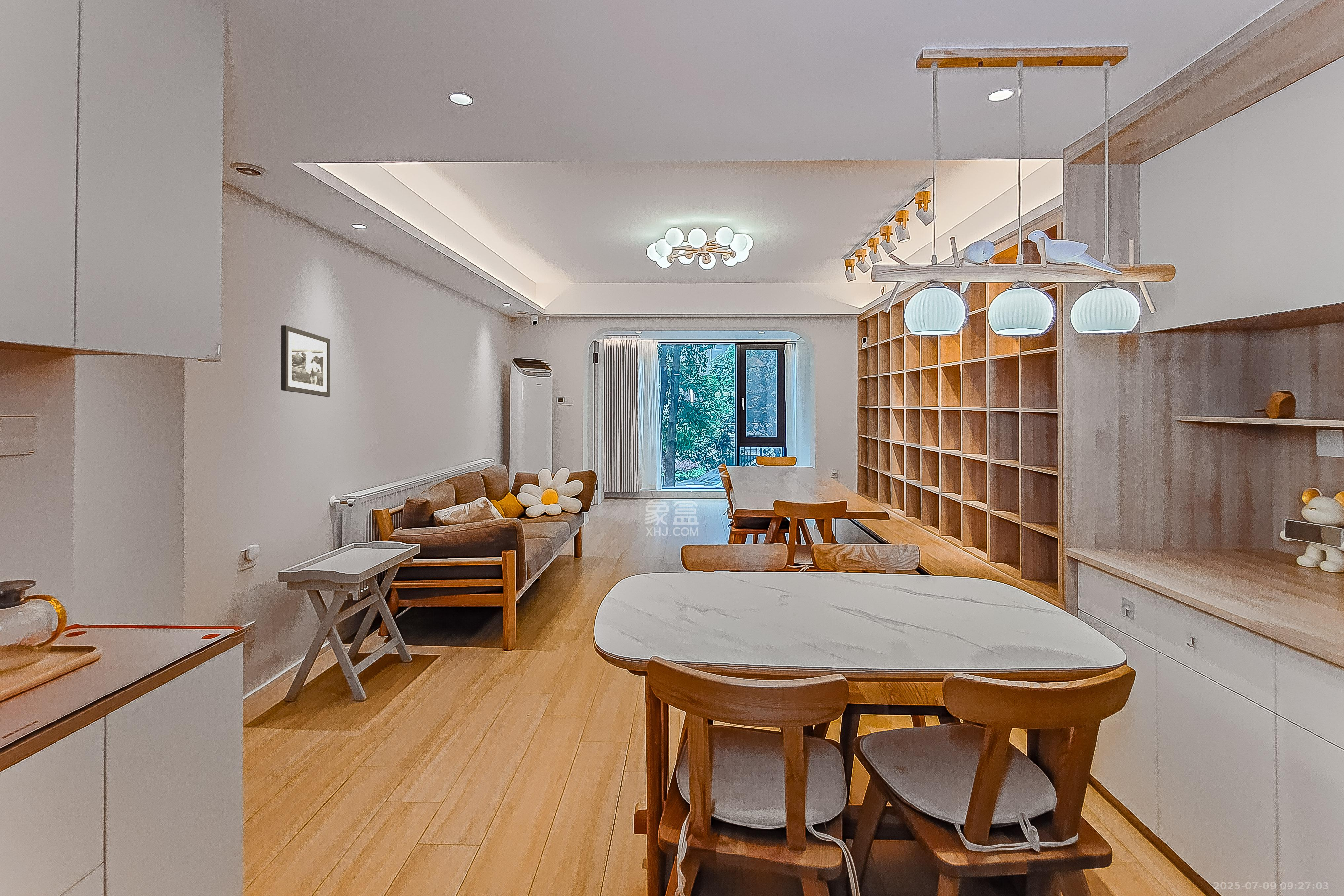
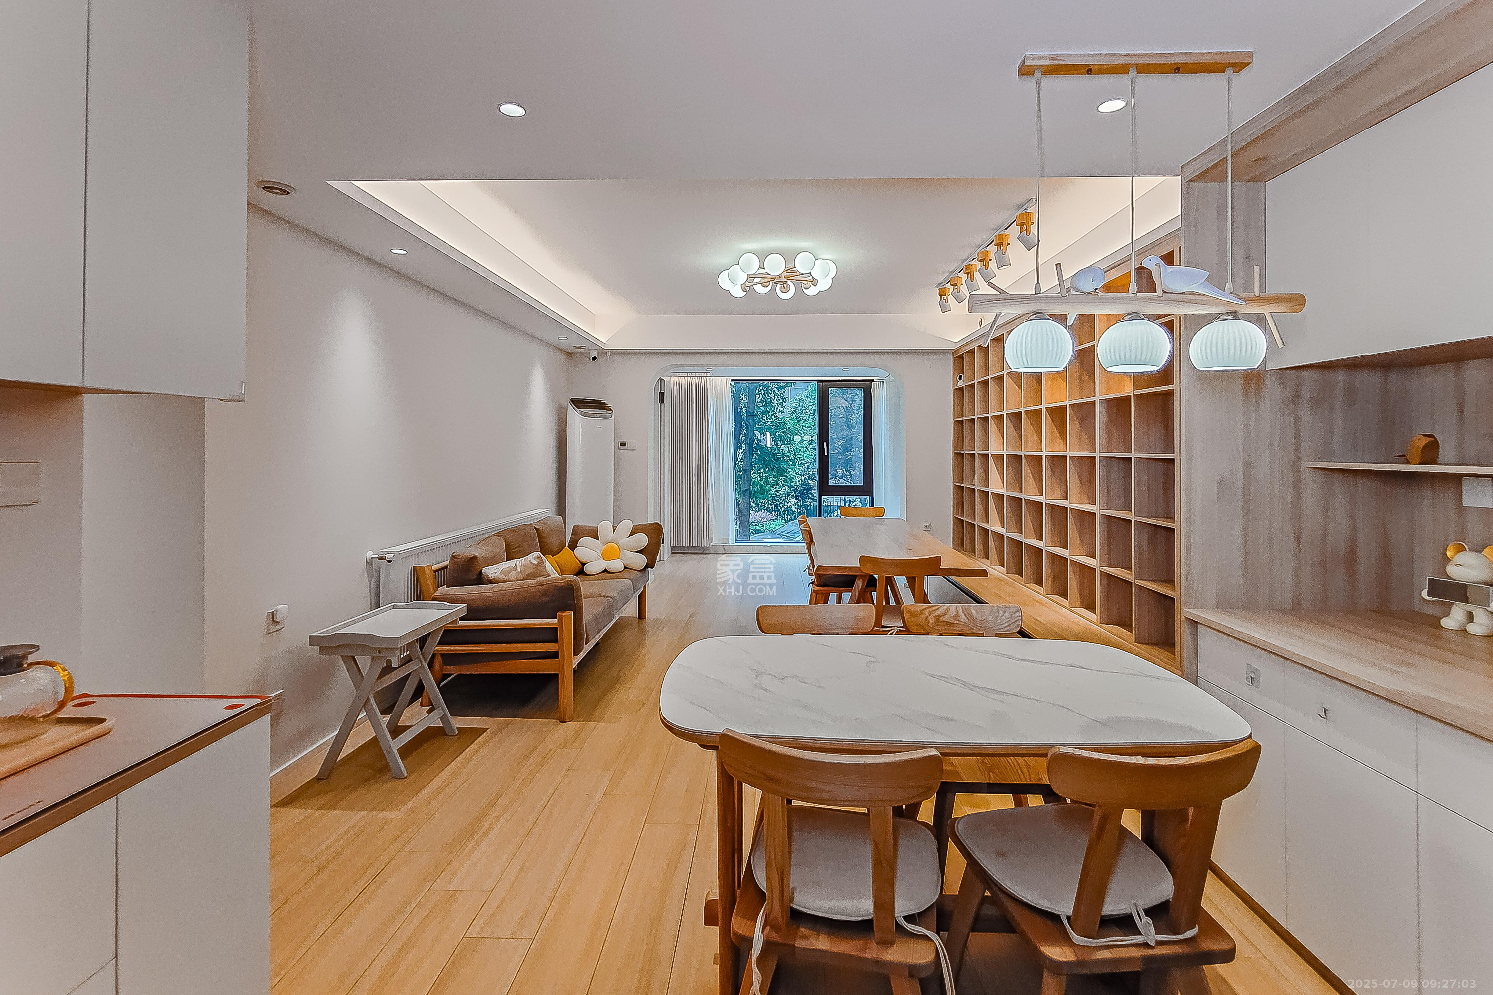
- picture frame (307, 363)
